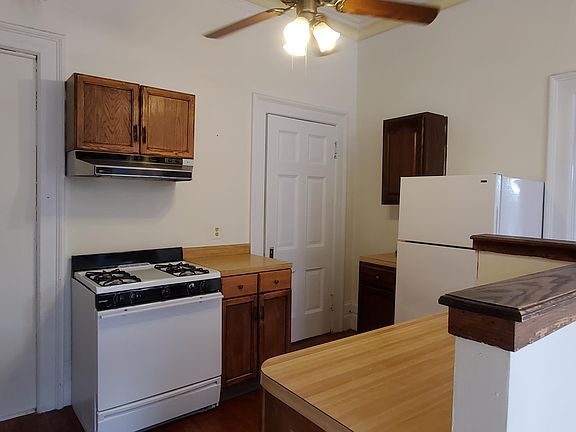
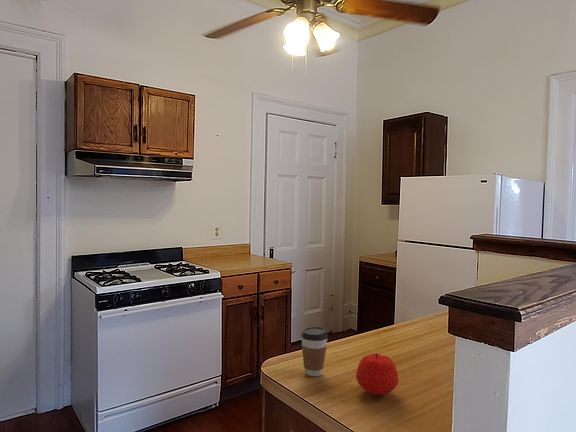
+ apple (377, 373)
+ coffee cup (314, 351)
